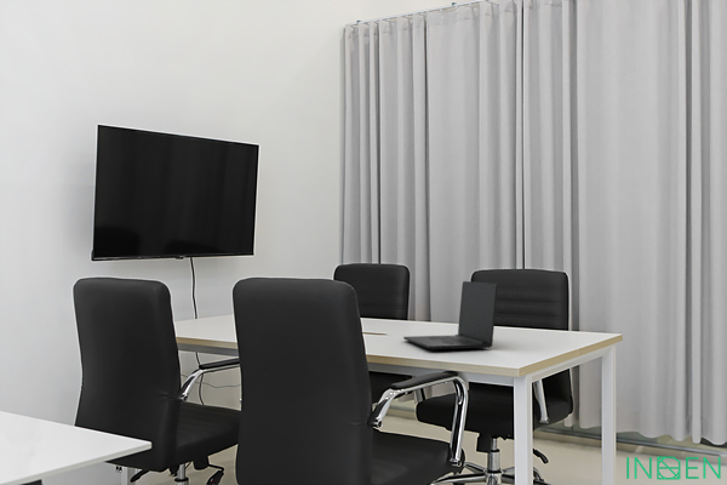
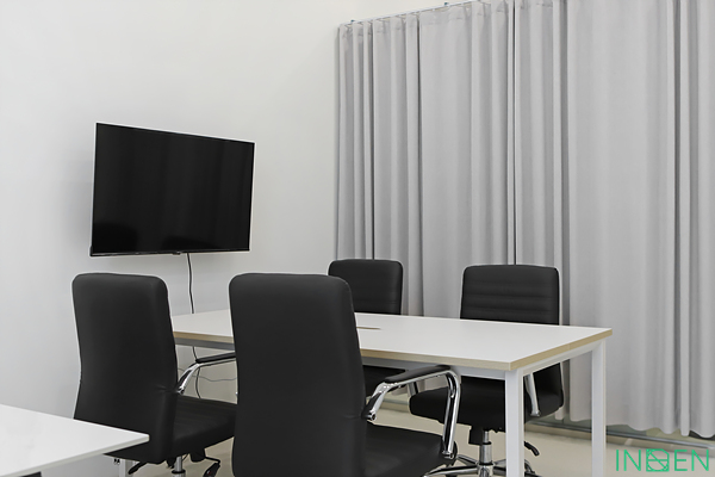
- laptop (459, 313)
